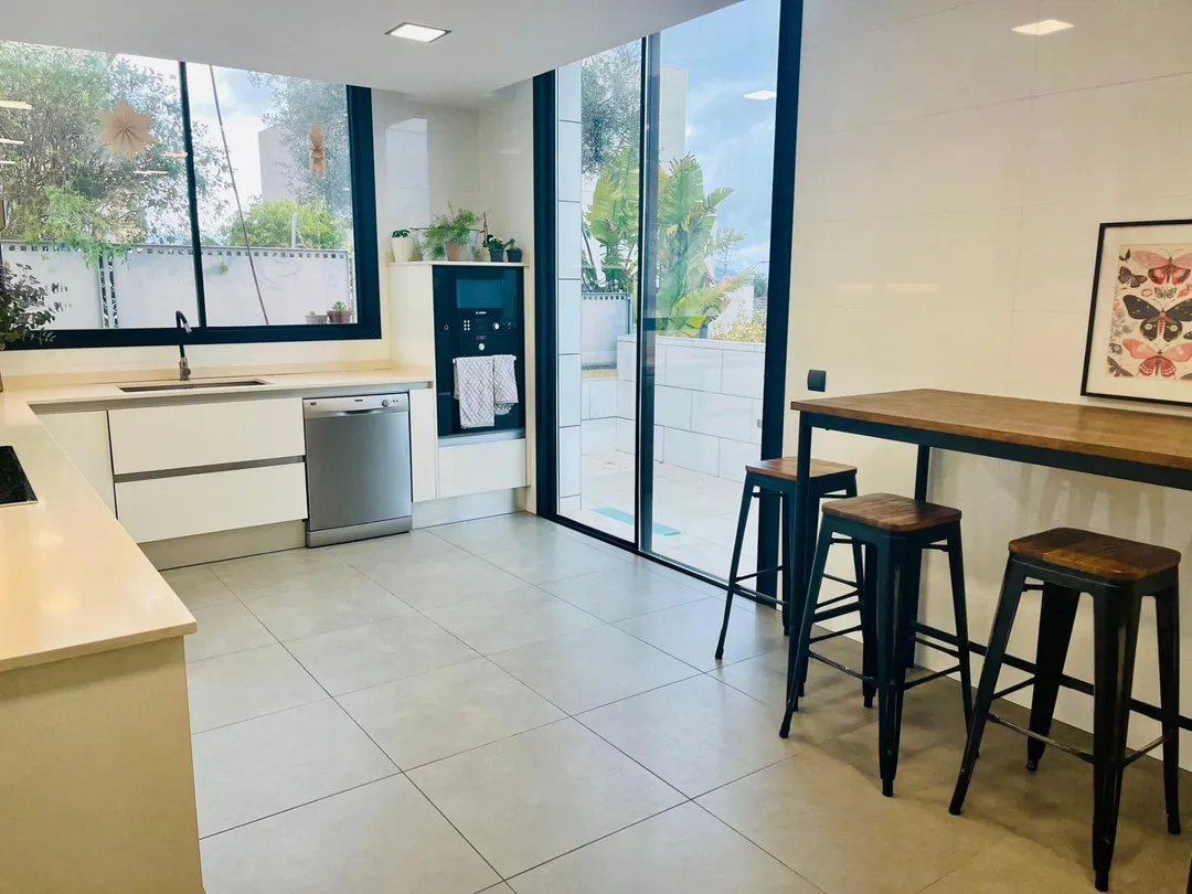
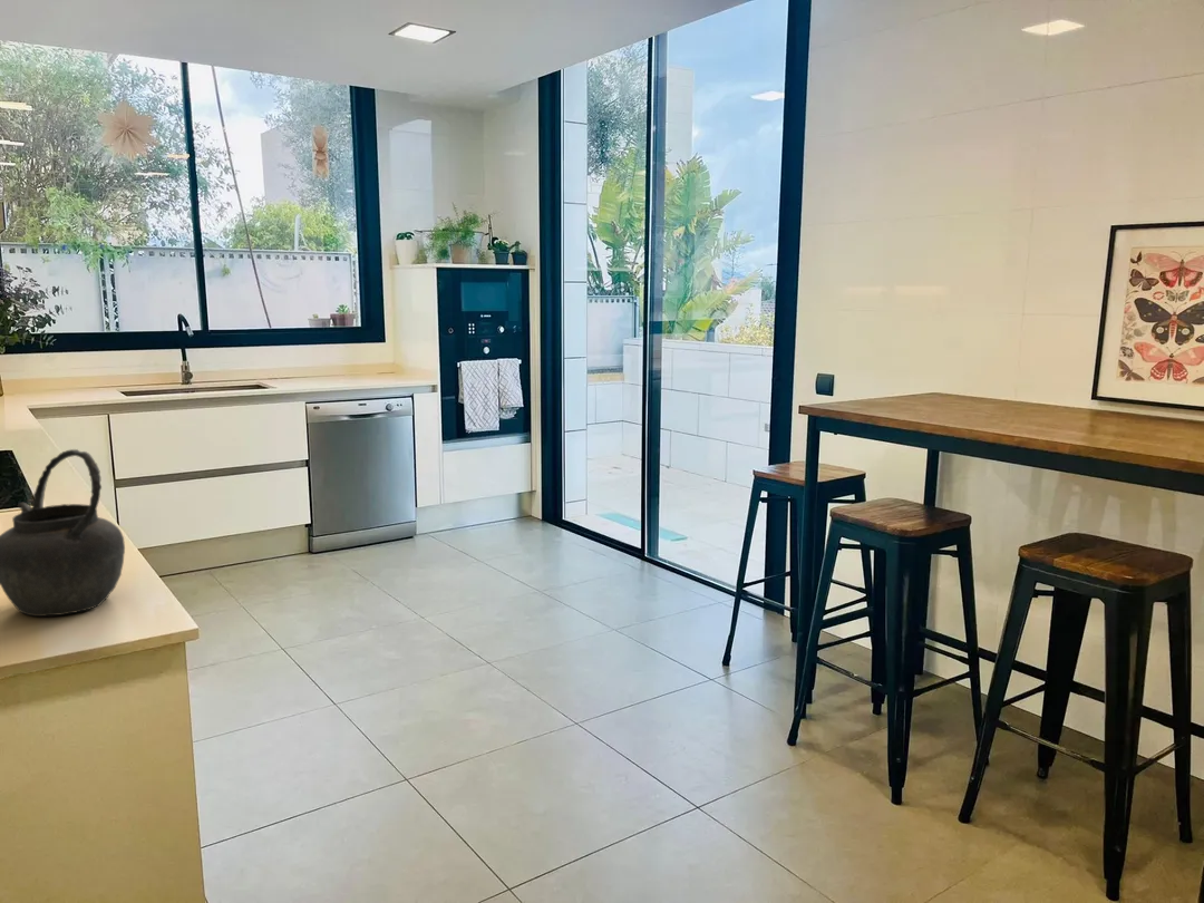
+ kettle (56, 525)
